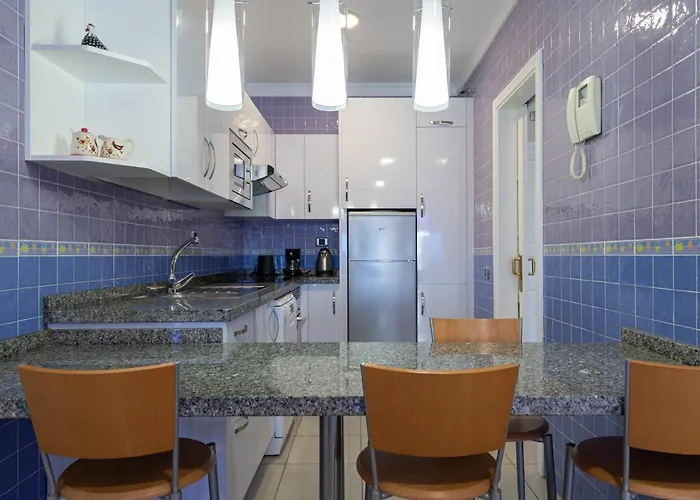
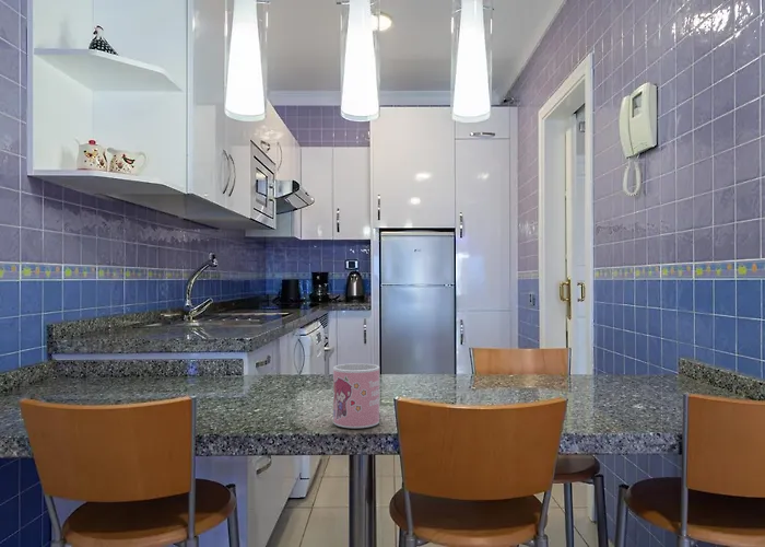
+ mug (357, 392)
